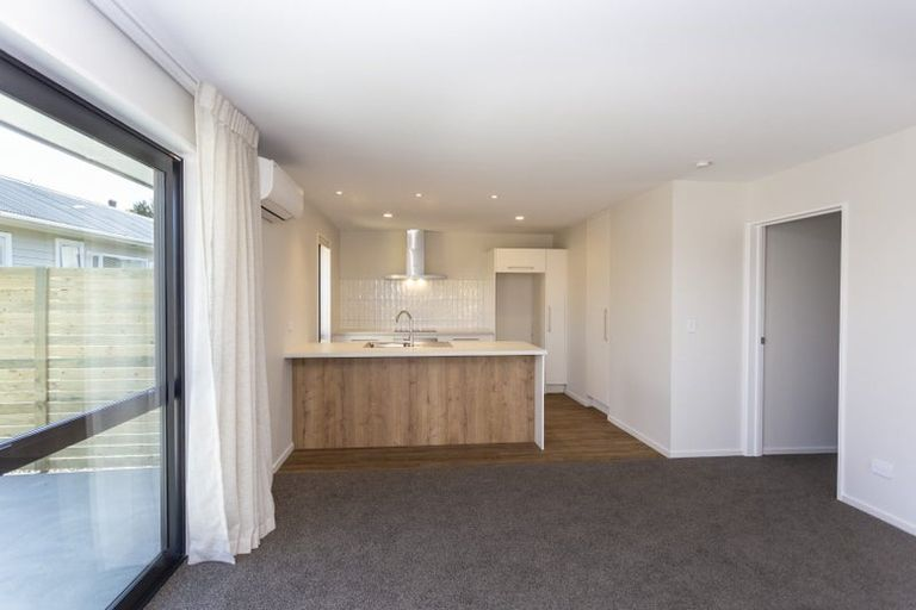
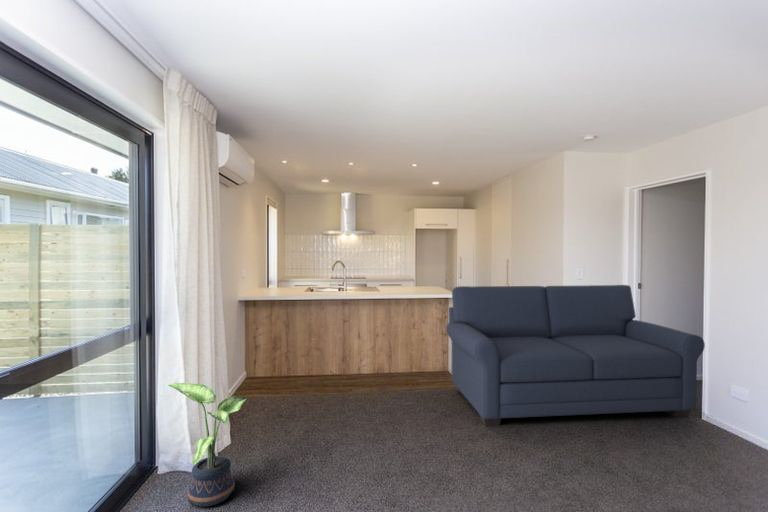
+ sofa (562, 345)
+ potted plant (216, 436)
